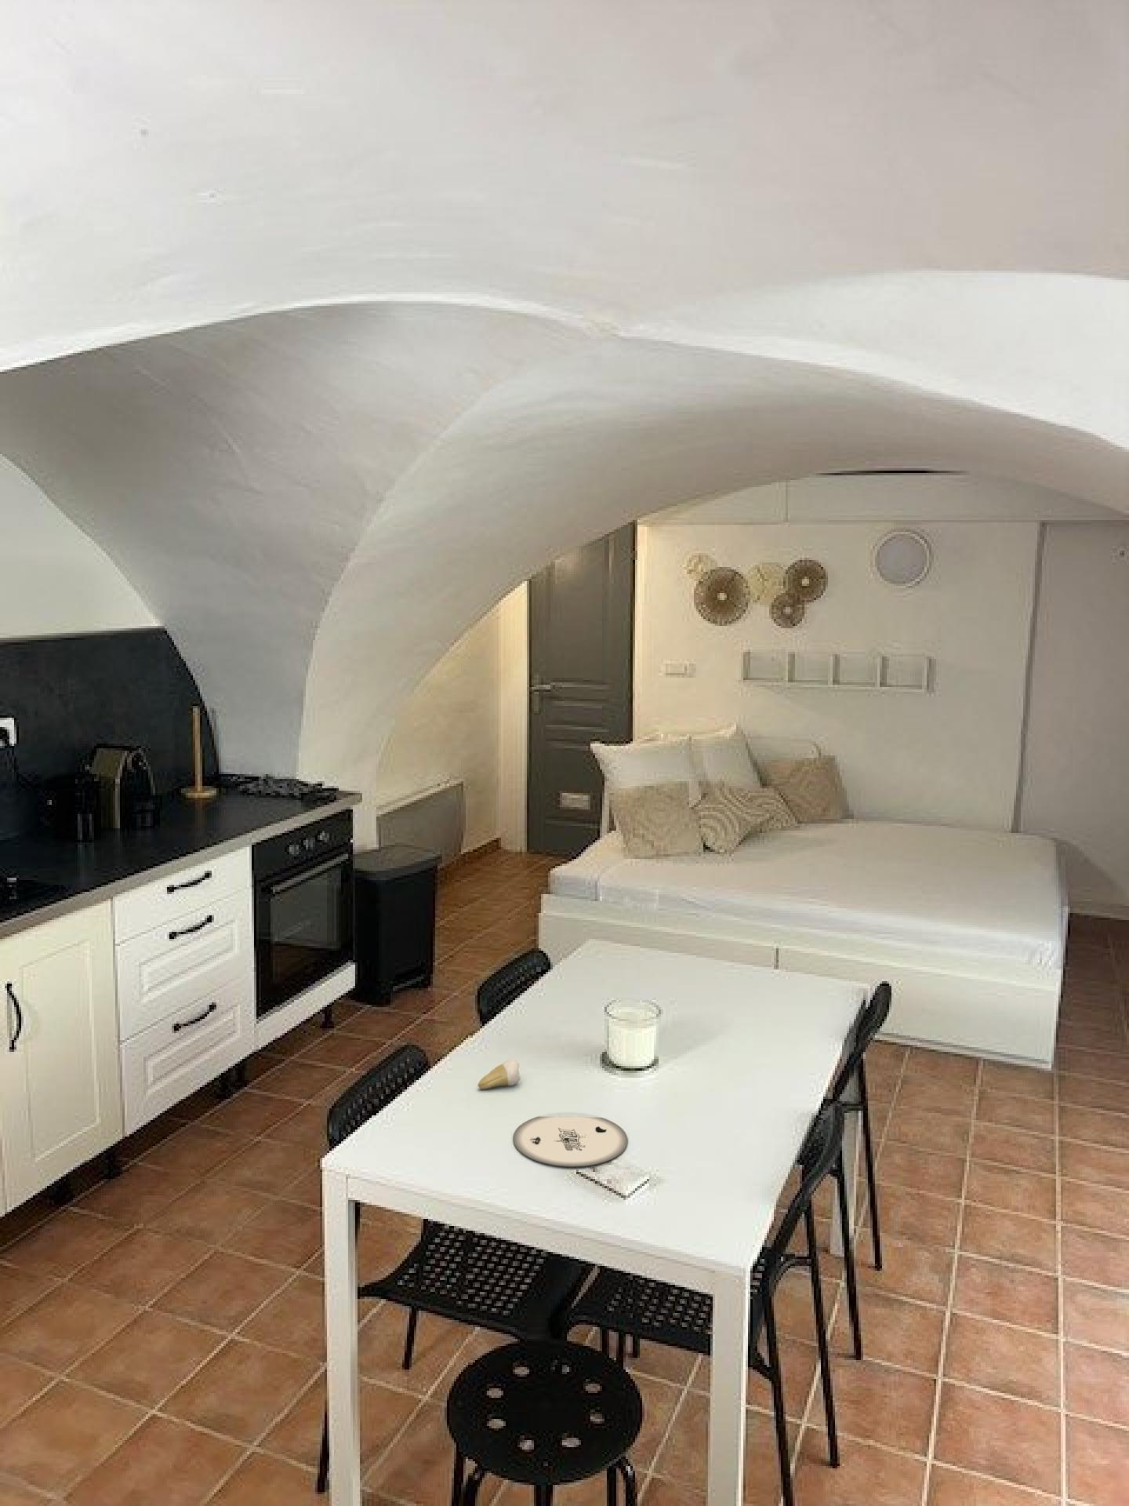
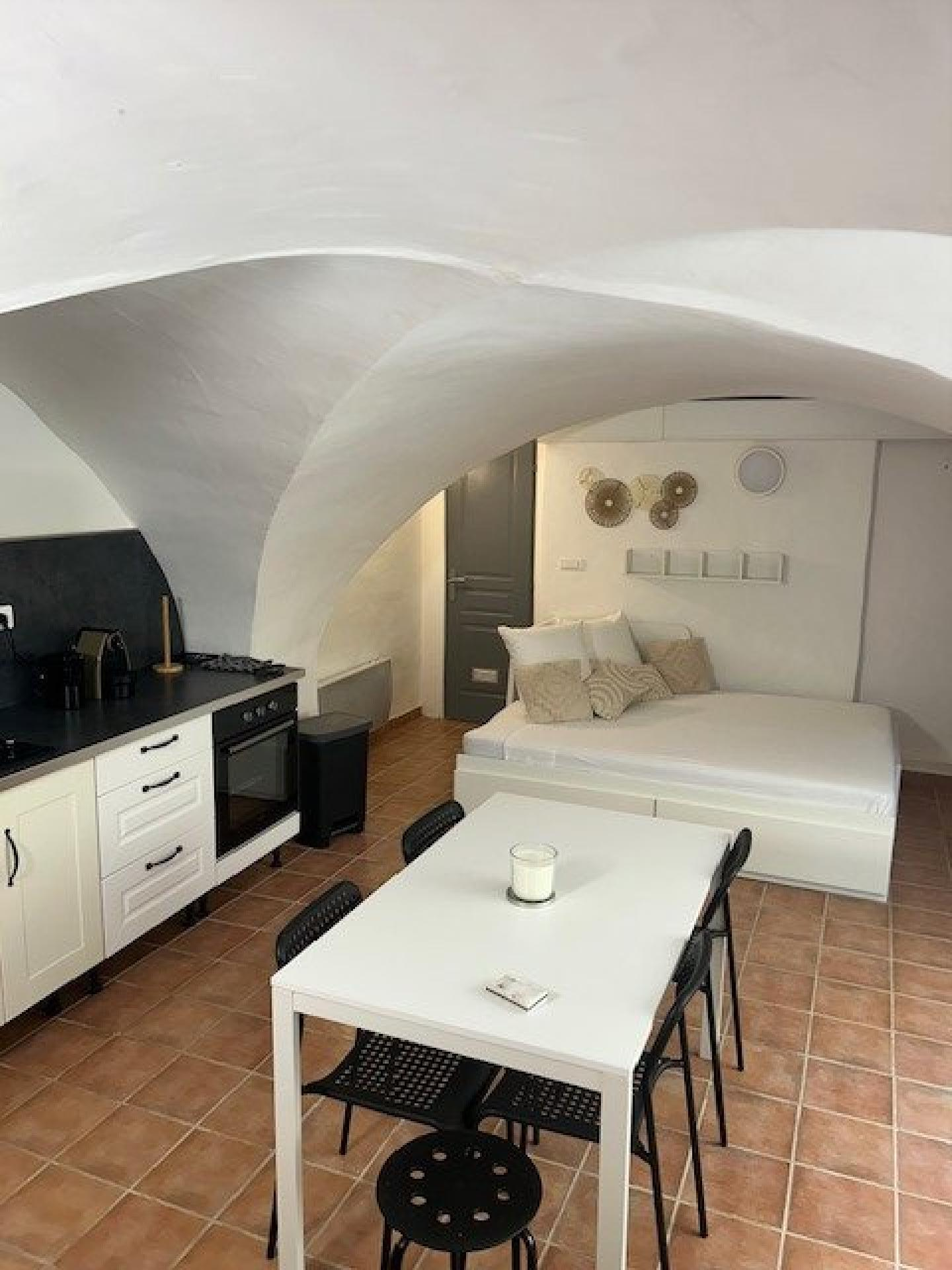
- tooth (498, 1074)
- plate (570, 1136)
